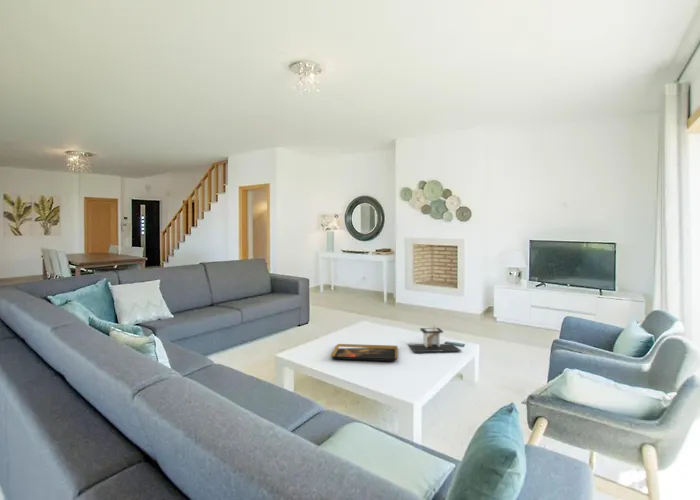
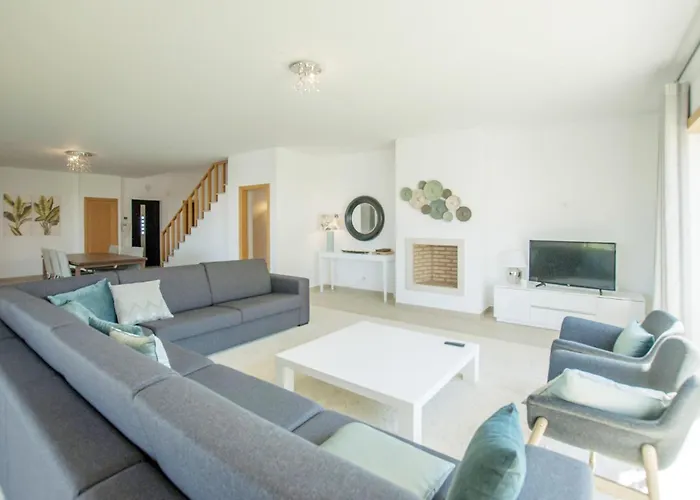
- architectural model (431, 334)
- decorative tray (365, 352)
